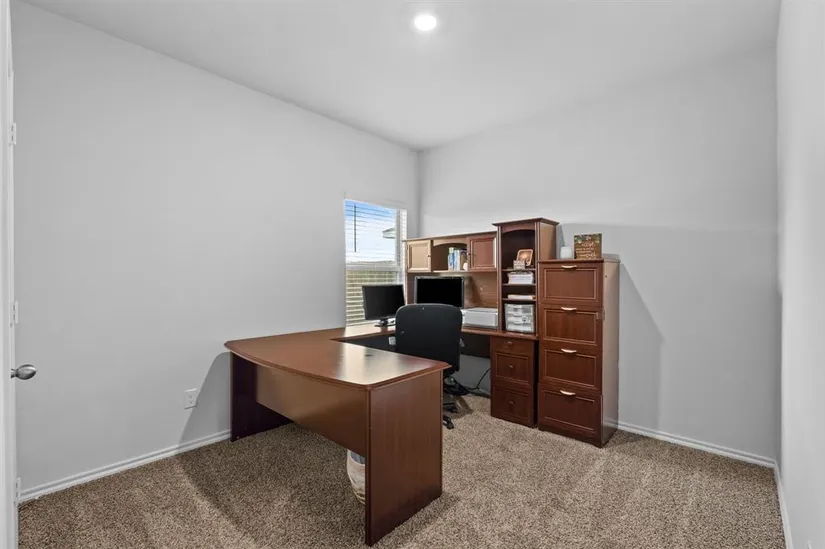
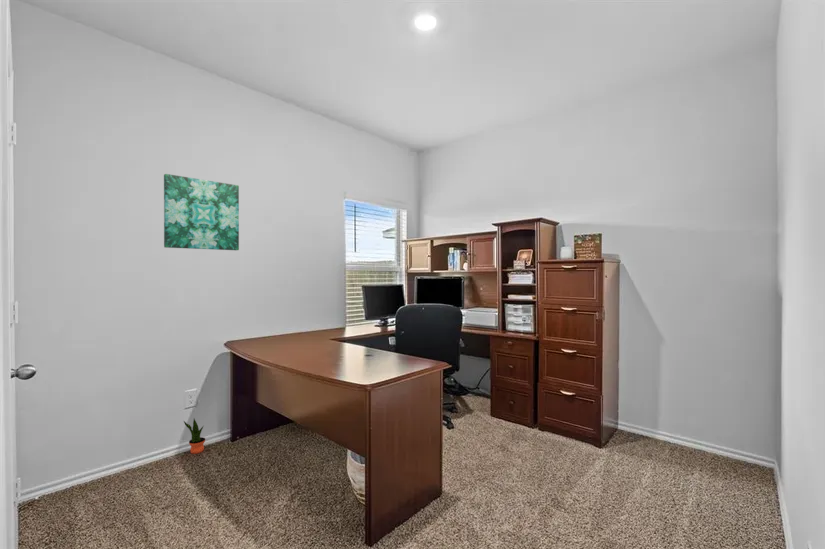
+ potted plant (194, 435)
+ wall art (203, 214)
